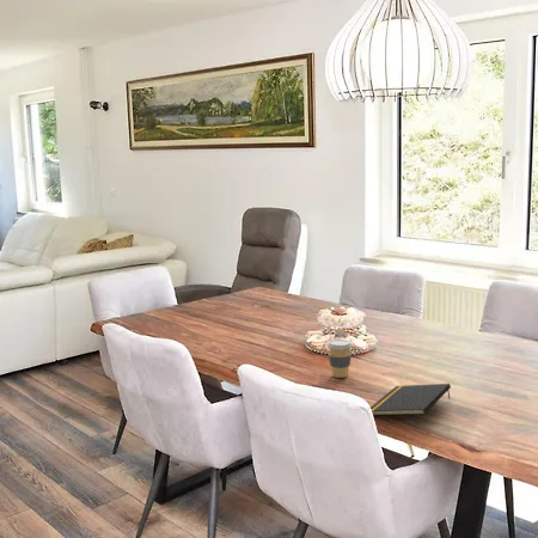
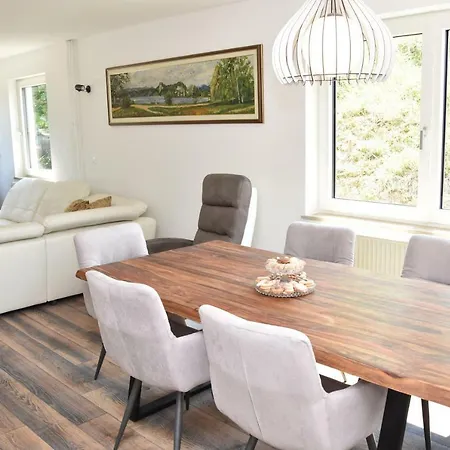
- notepad (409, 398)
- coffee cup (340, 359)
